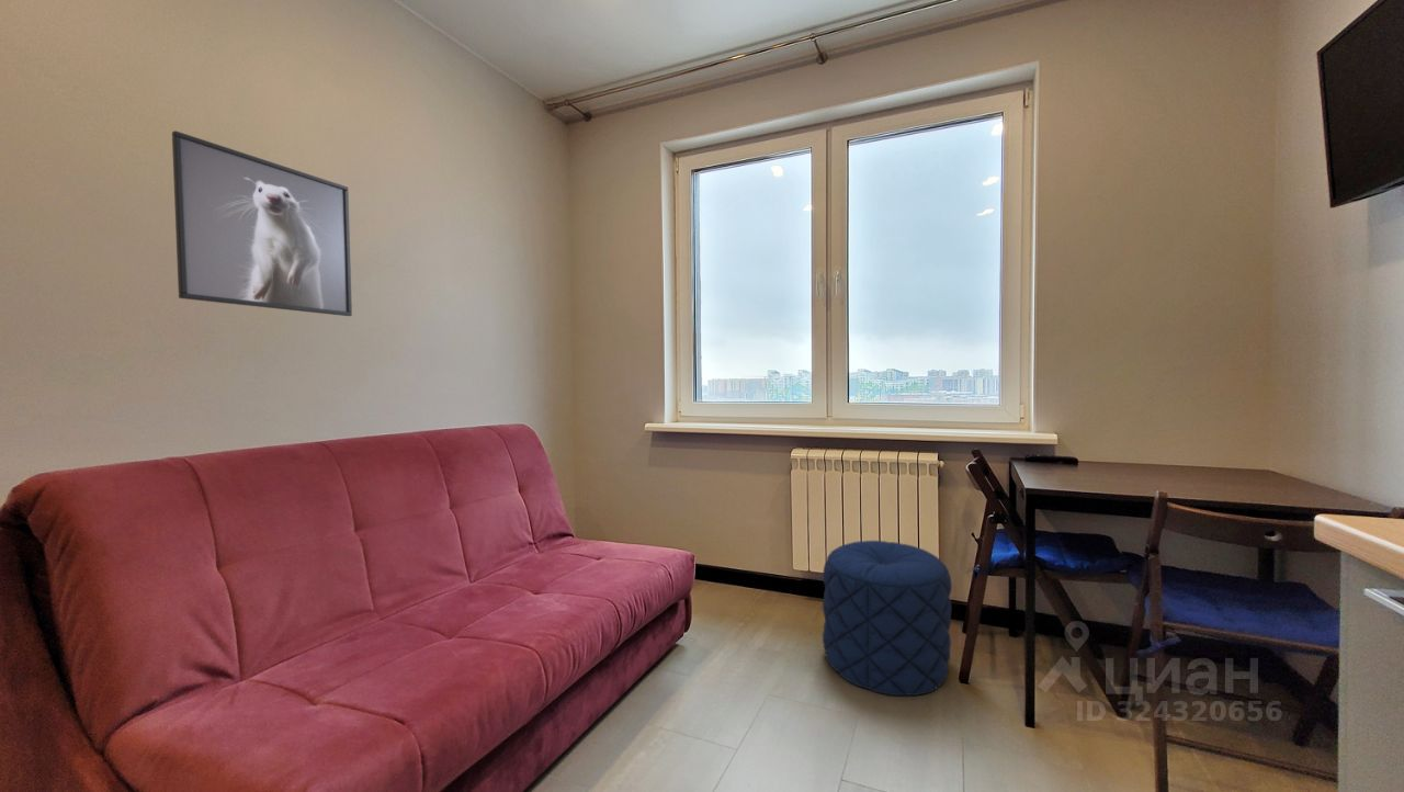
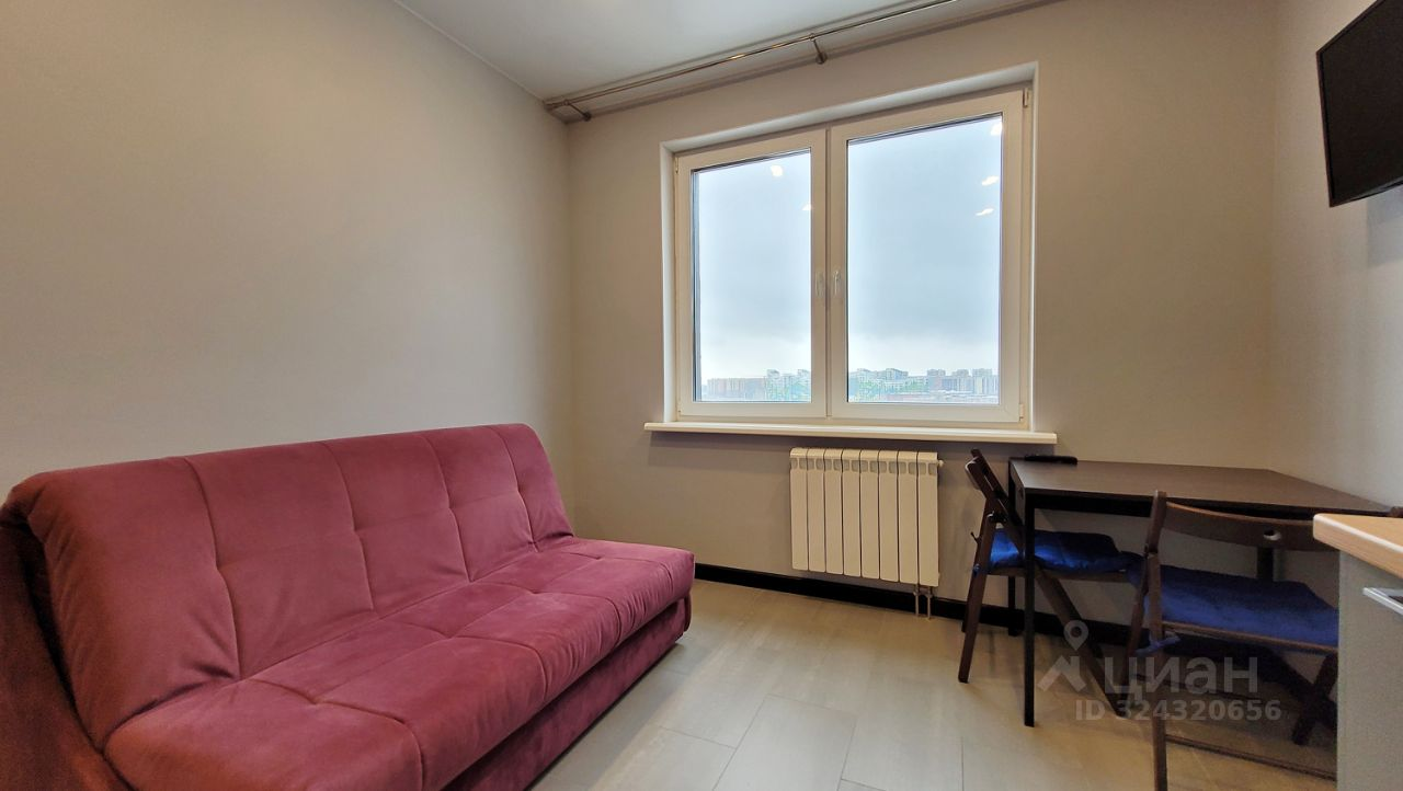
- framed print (273, 236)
- pouf (884, 607)
